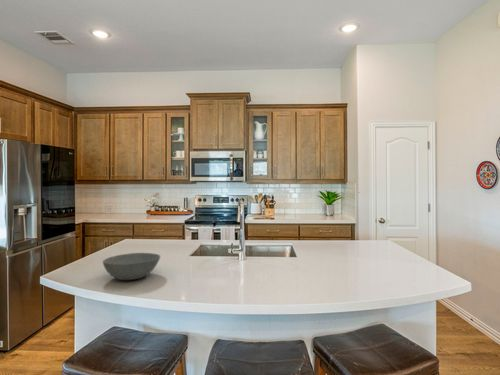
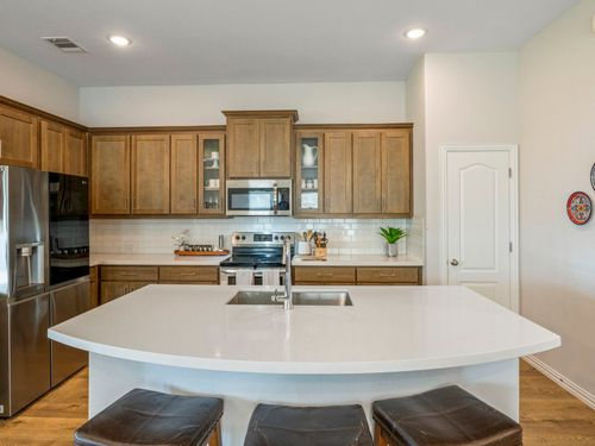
- bowl (132, 267)
